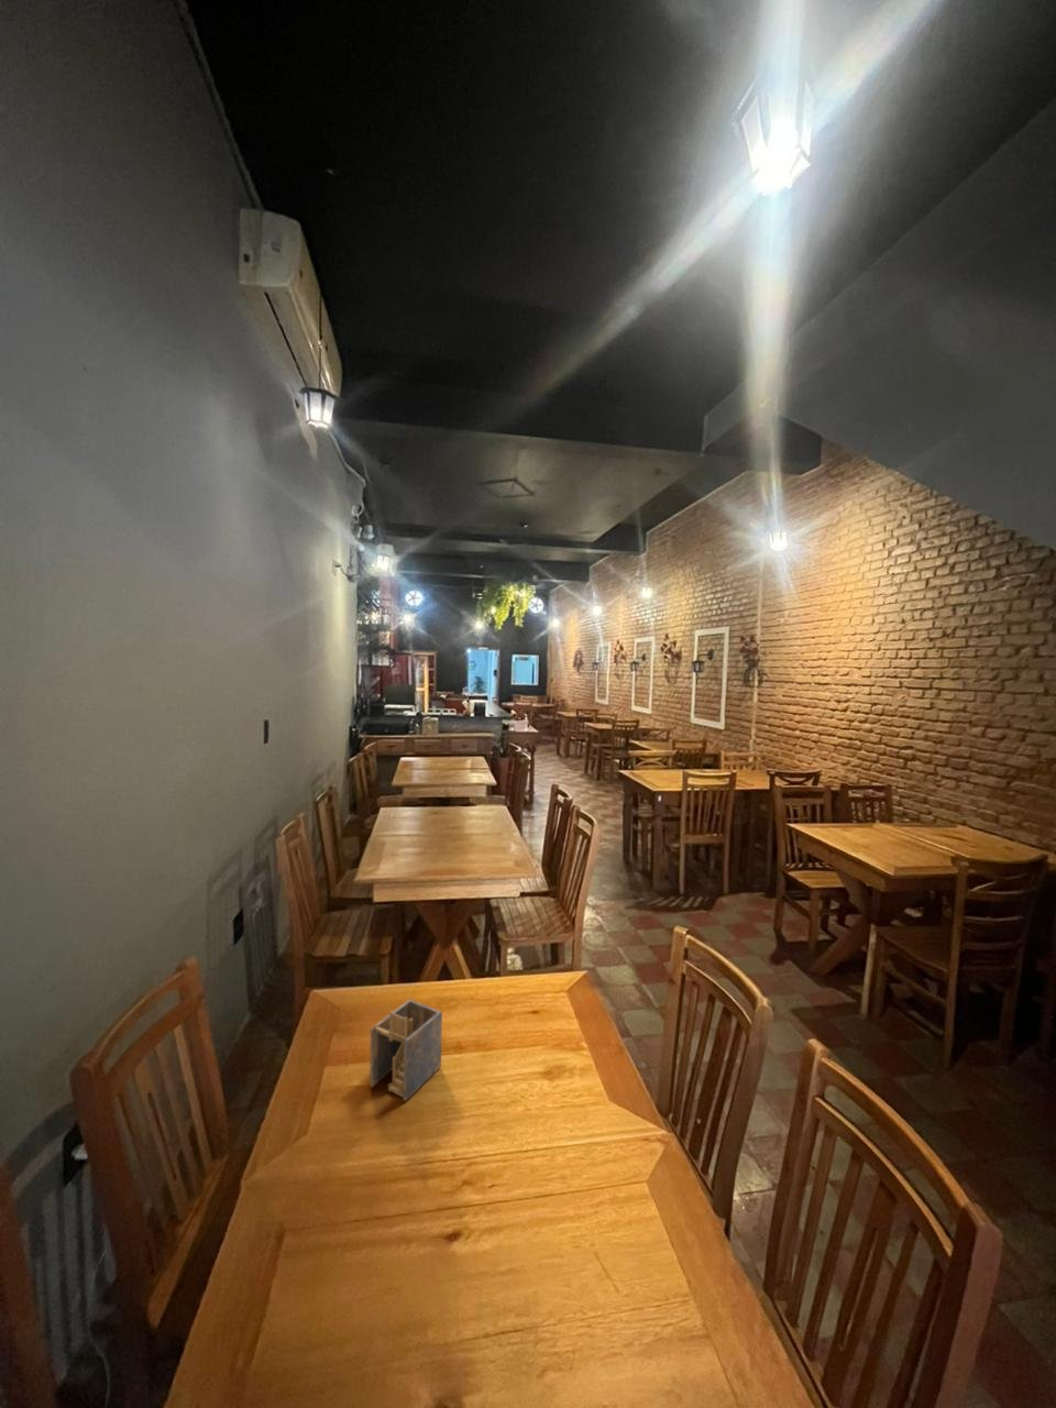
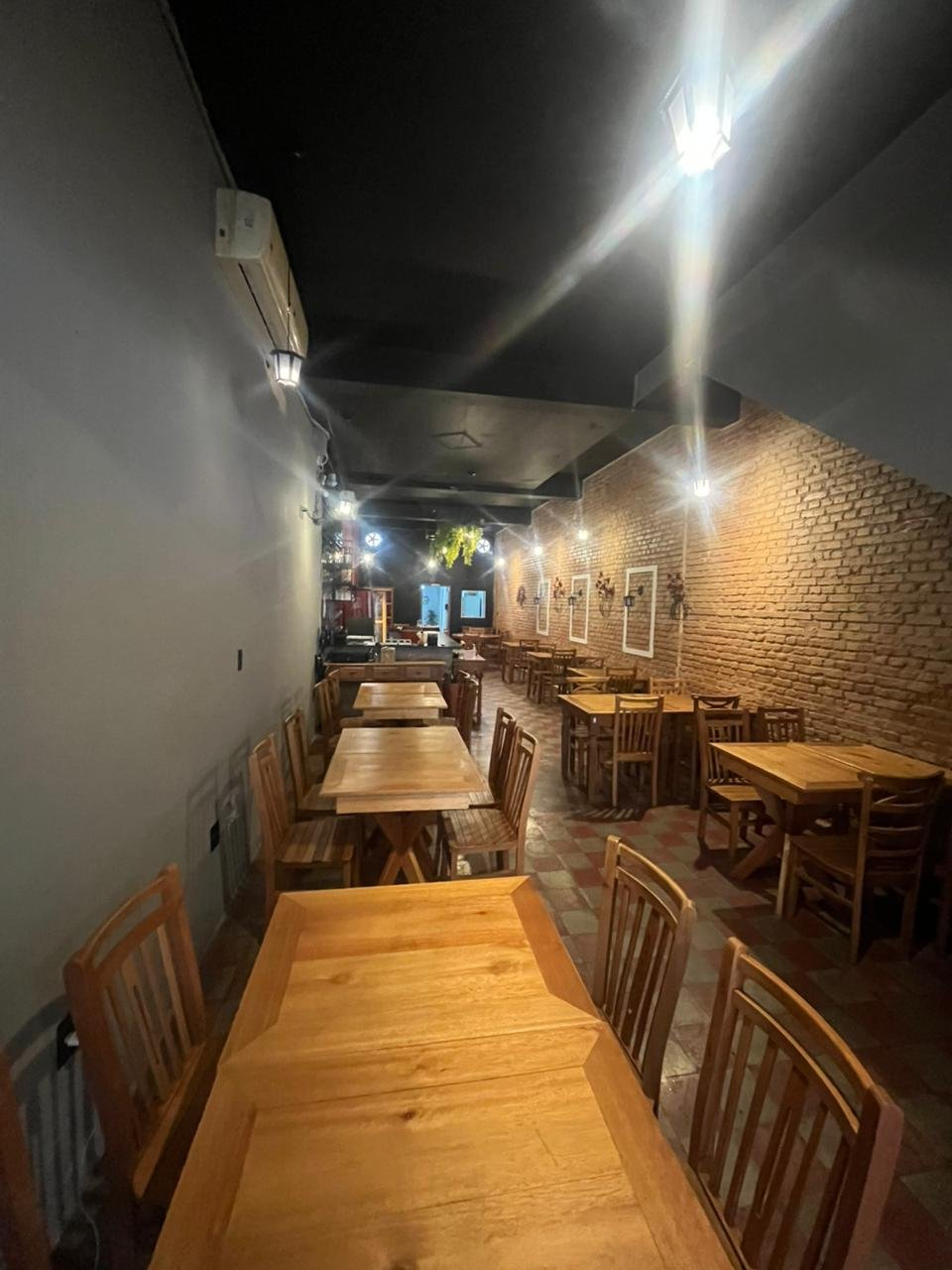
- napkin holder (407, 1038)
